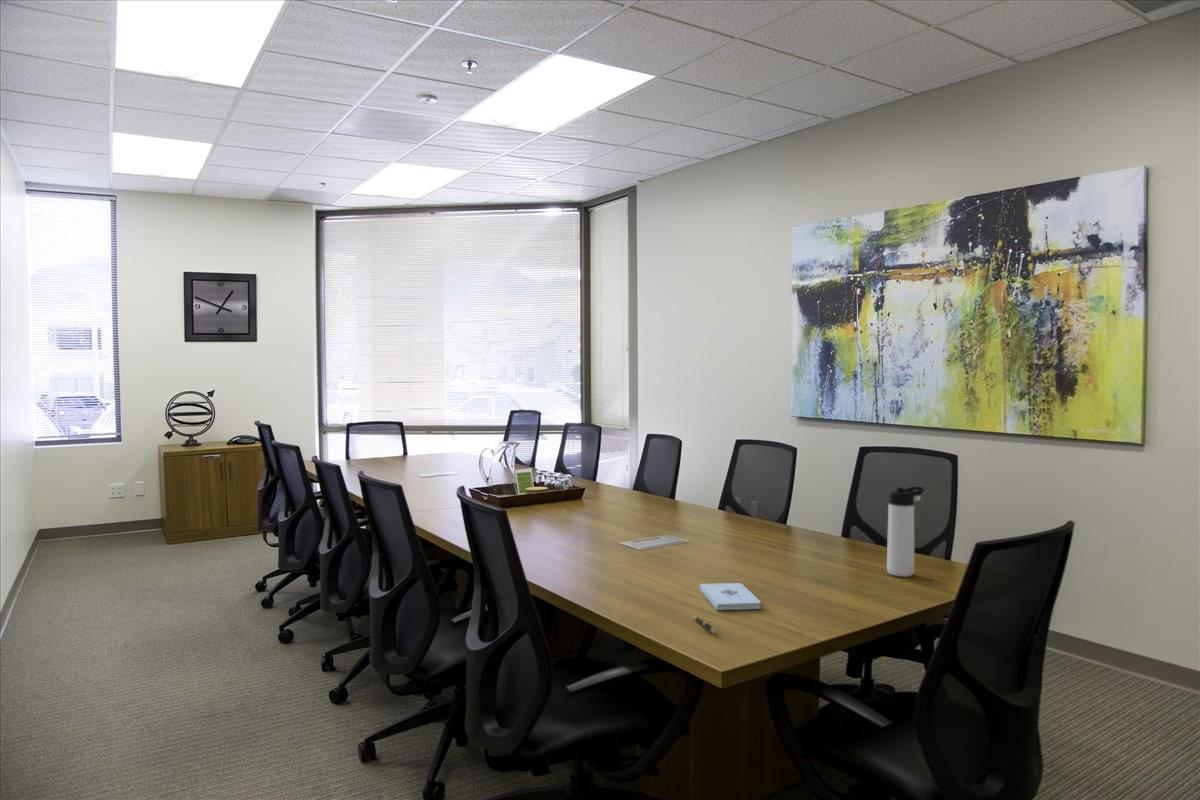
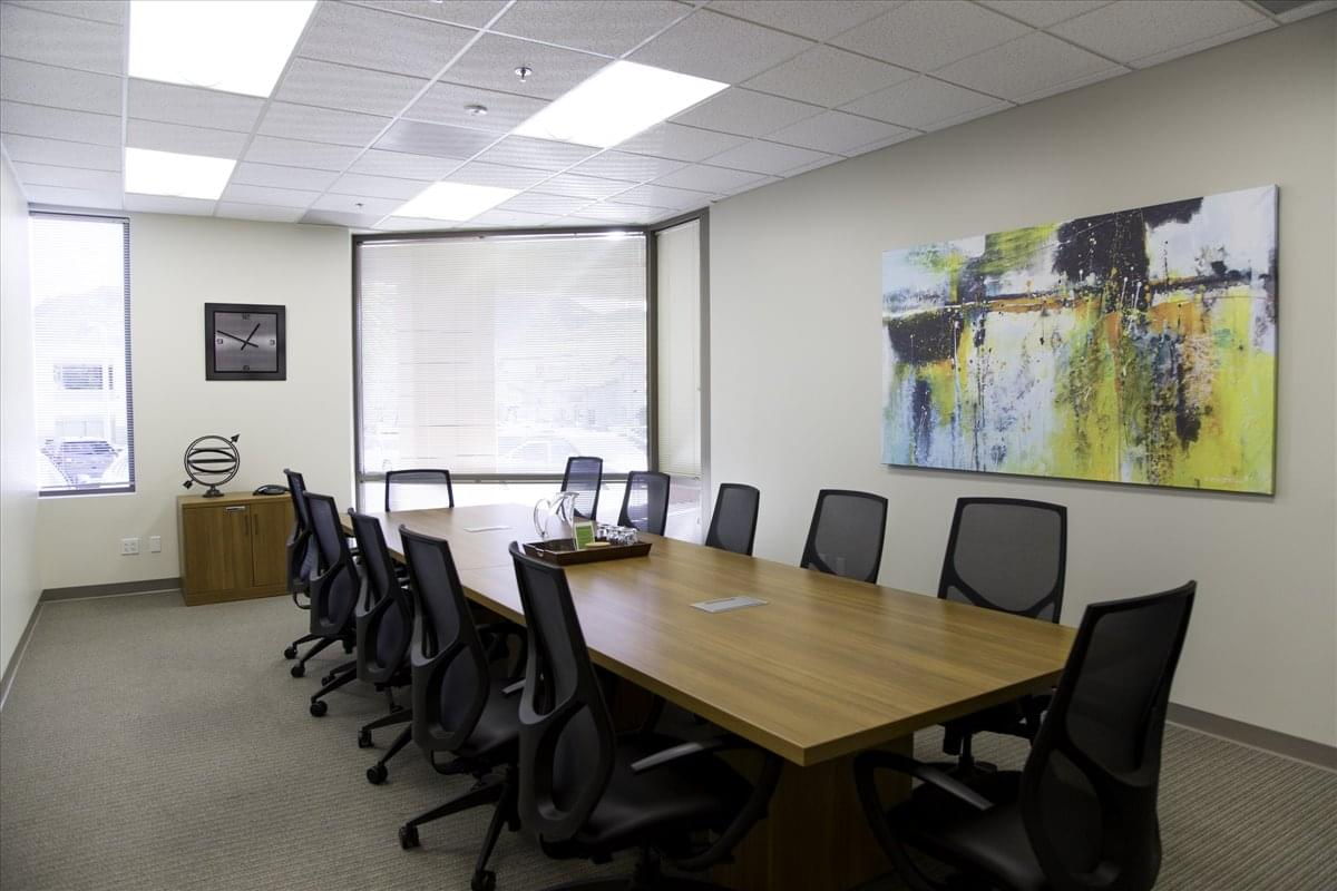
- pen (703, 622)
- notepad (729, 595)
- thermos bottle (906, 530)
